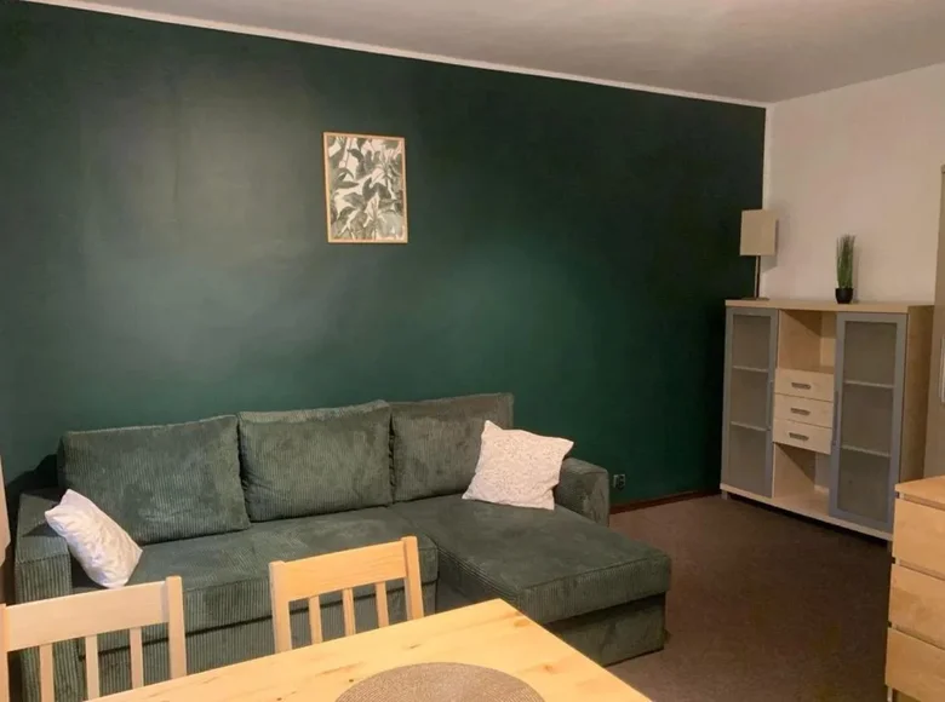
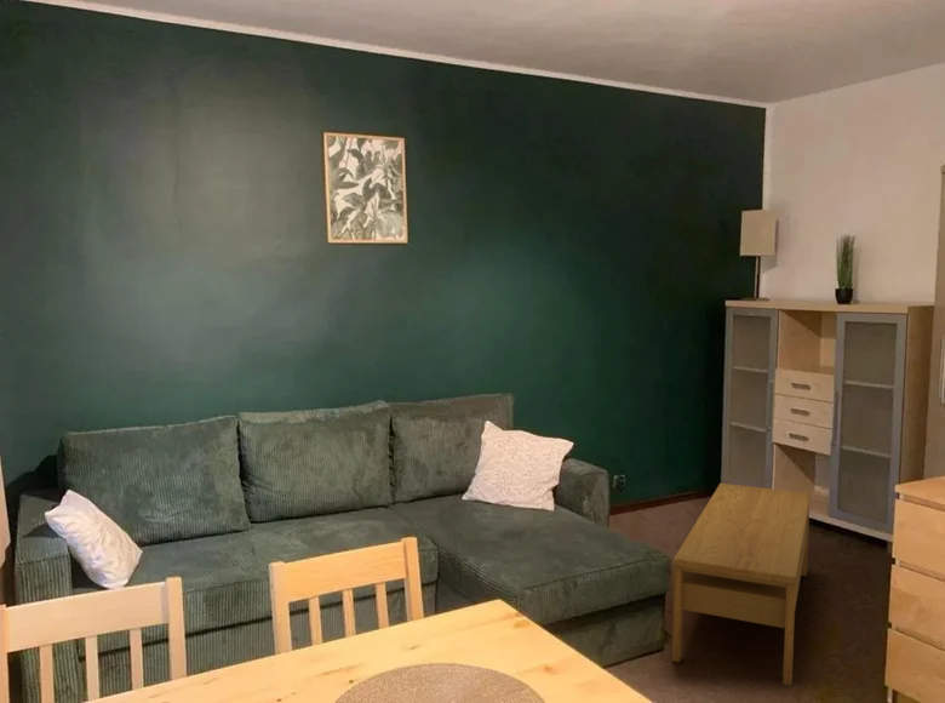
+ coffee table (749, 566)
